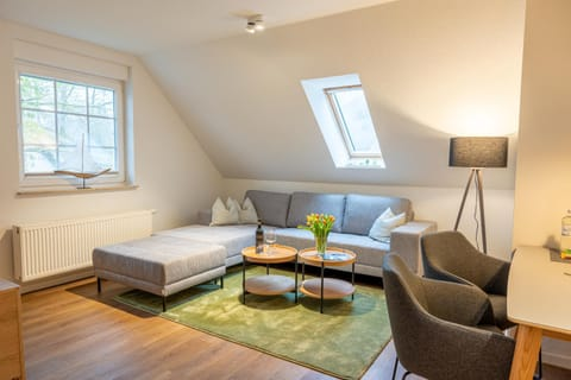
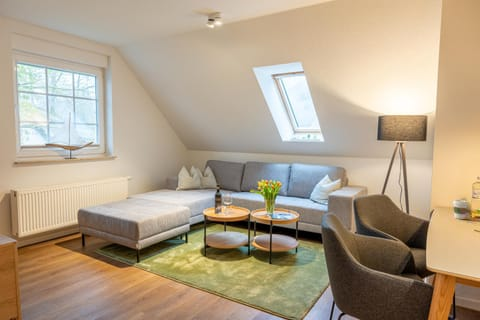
+ coffee cup (460, 209)
